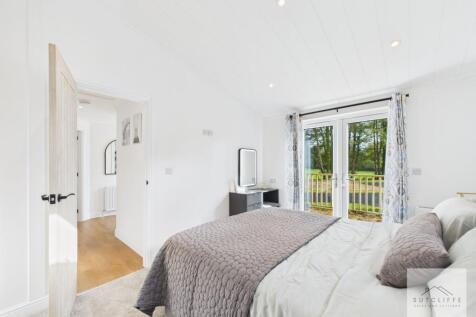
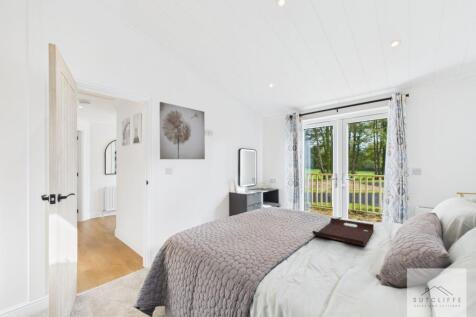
+ wall art (184, 133)
+ serving tray (344, 230)
